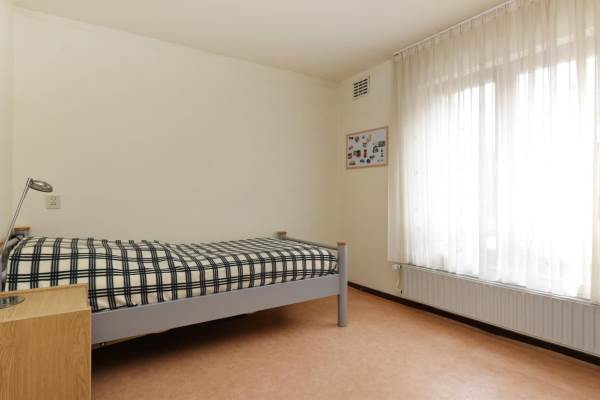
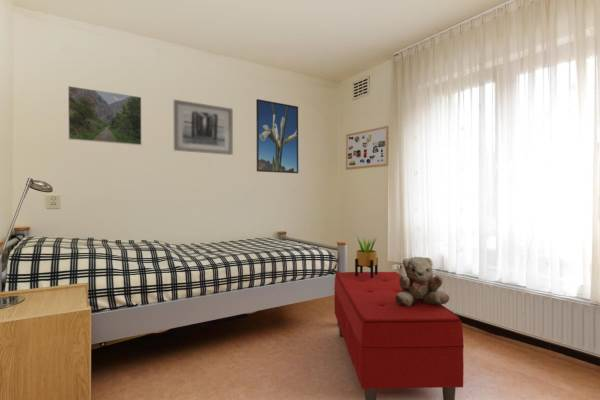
+ bench (383, 327)
+ teddy bear (419, 281)
+ wall art (204, 128)
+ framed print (106, 117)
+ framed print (278, 137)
+ potted plant (366, 254)
